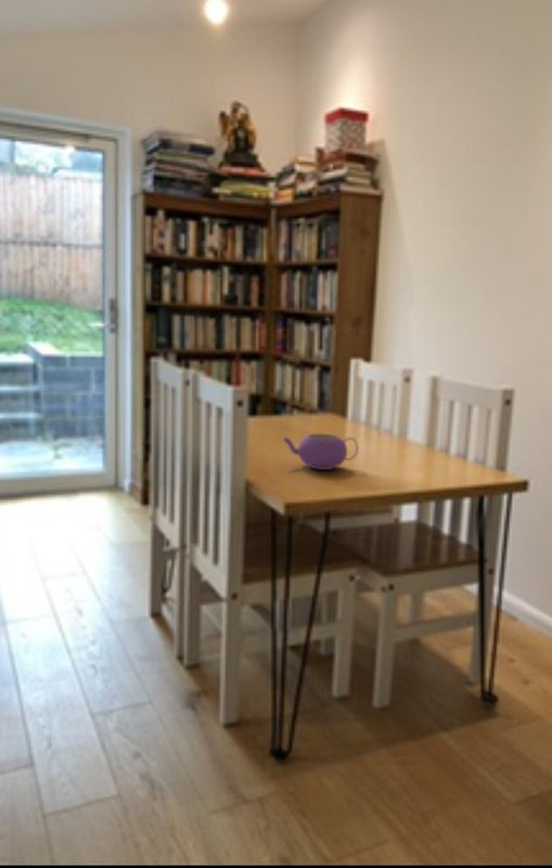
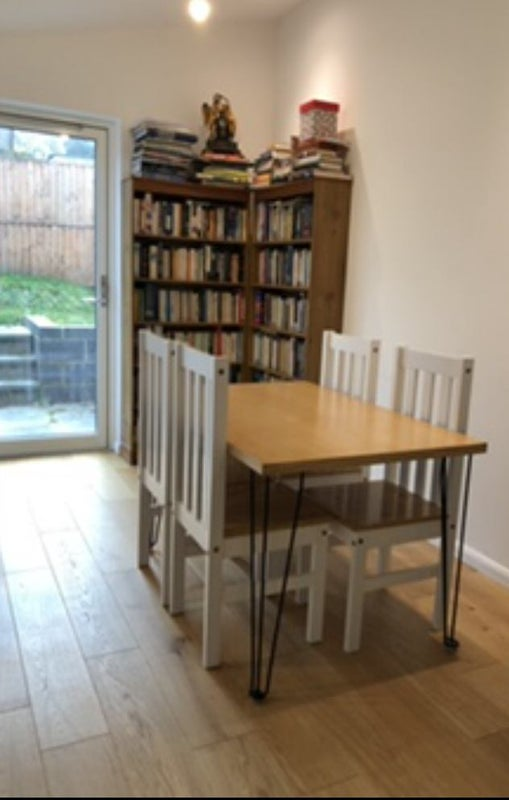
- teapot (320, 451)
